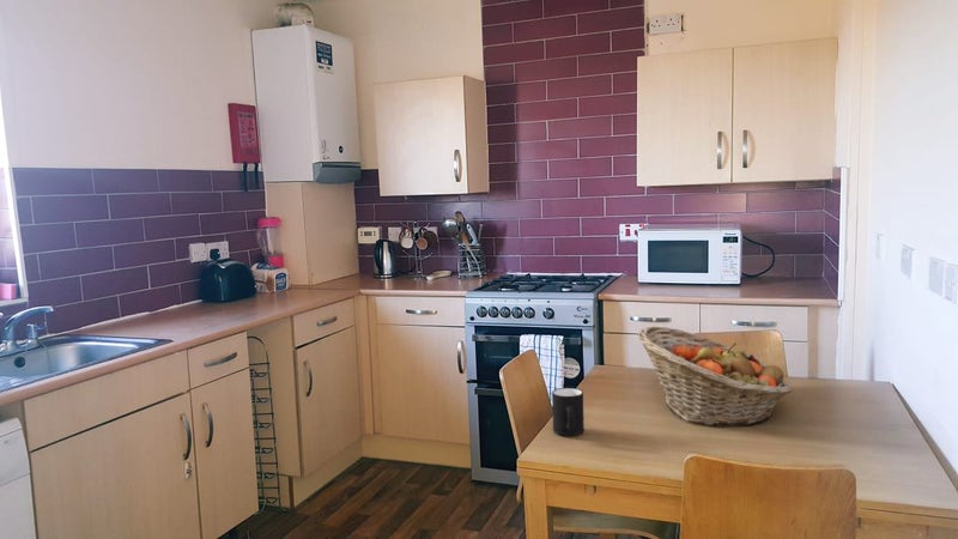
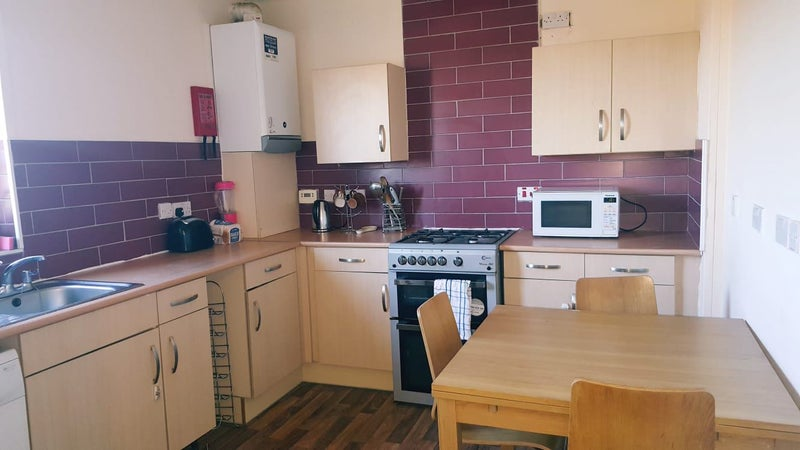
- mug (569, 413)
- fruit basket (710, 370)
